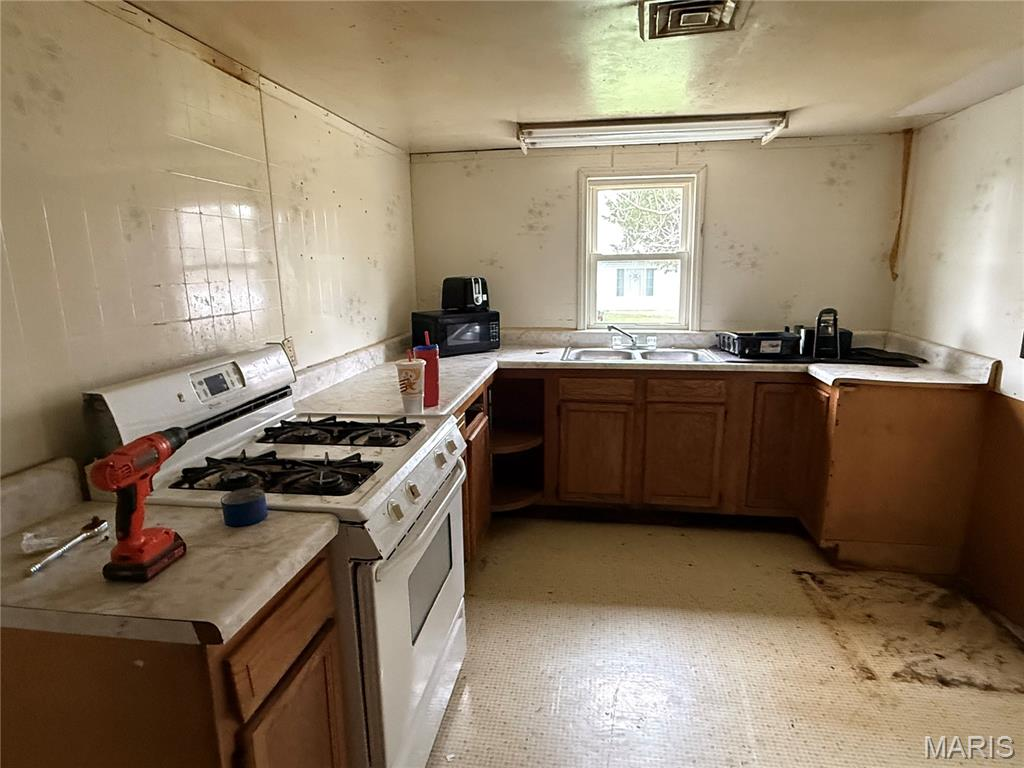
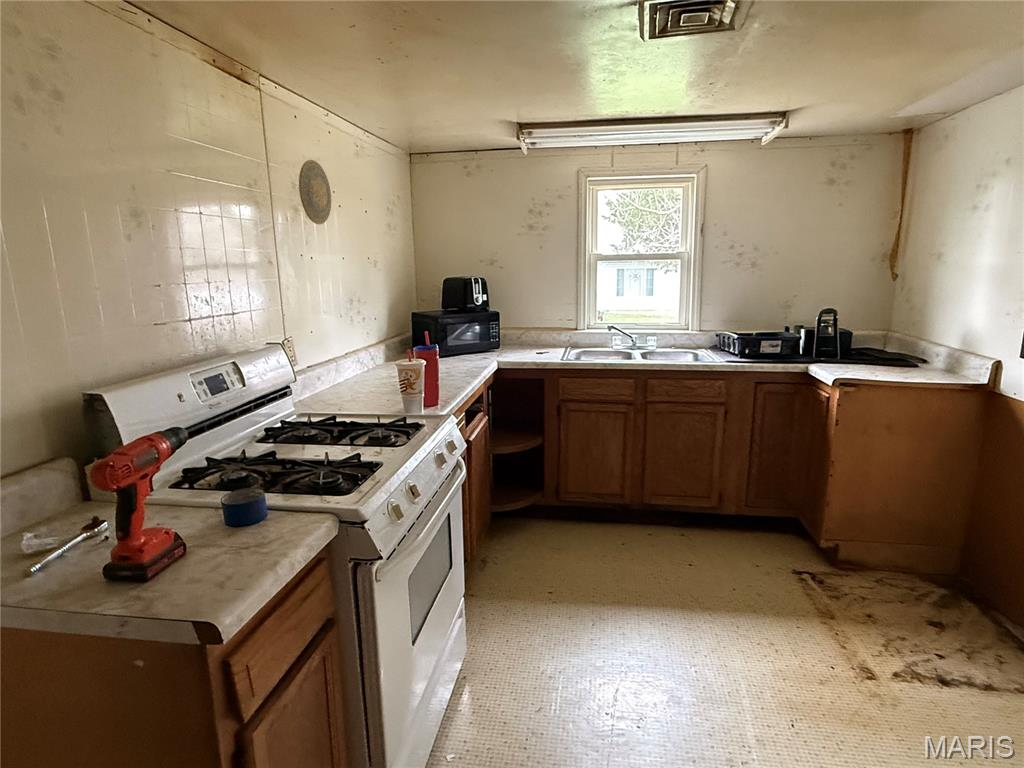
+ decorative plate (318, 192)
